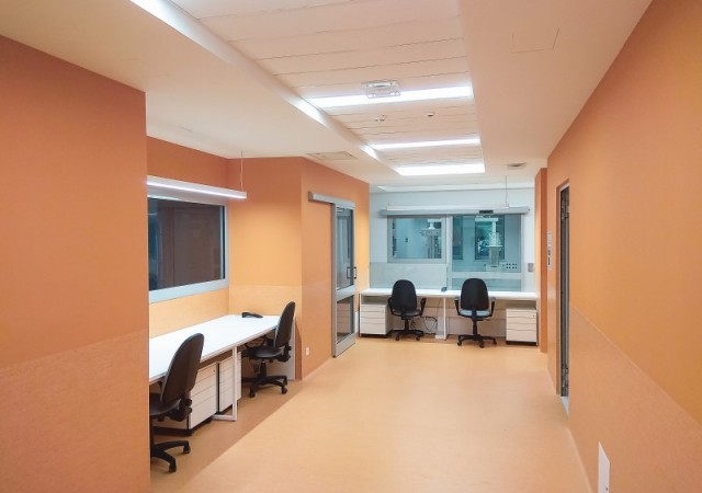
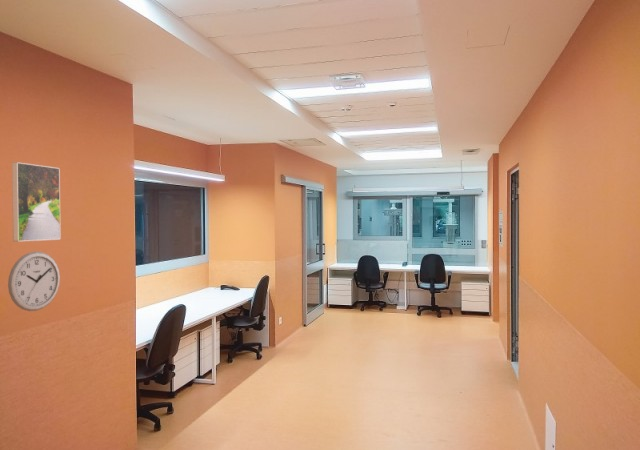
+ wall clock (36, 281)
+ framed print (37, 202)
